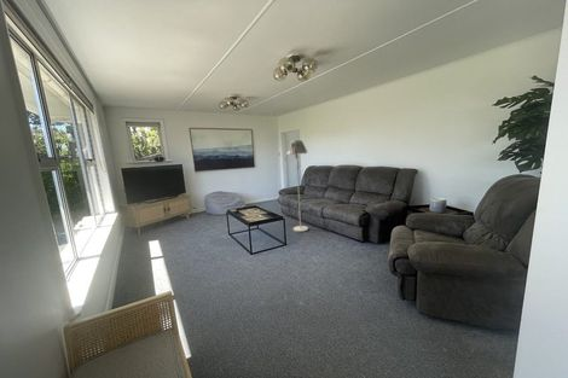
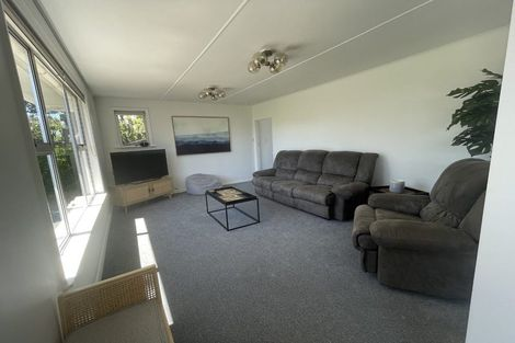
- floor lamp (299, 186)
